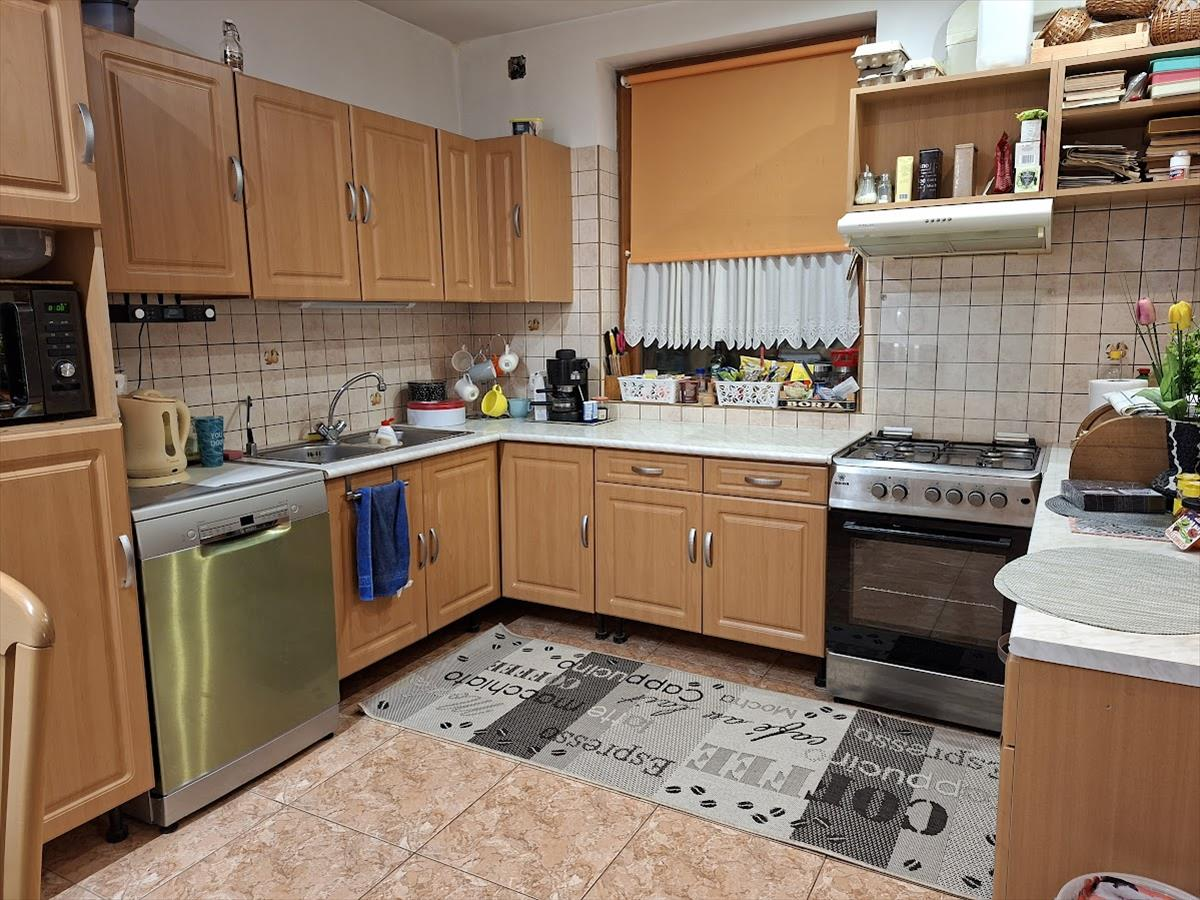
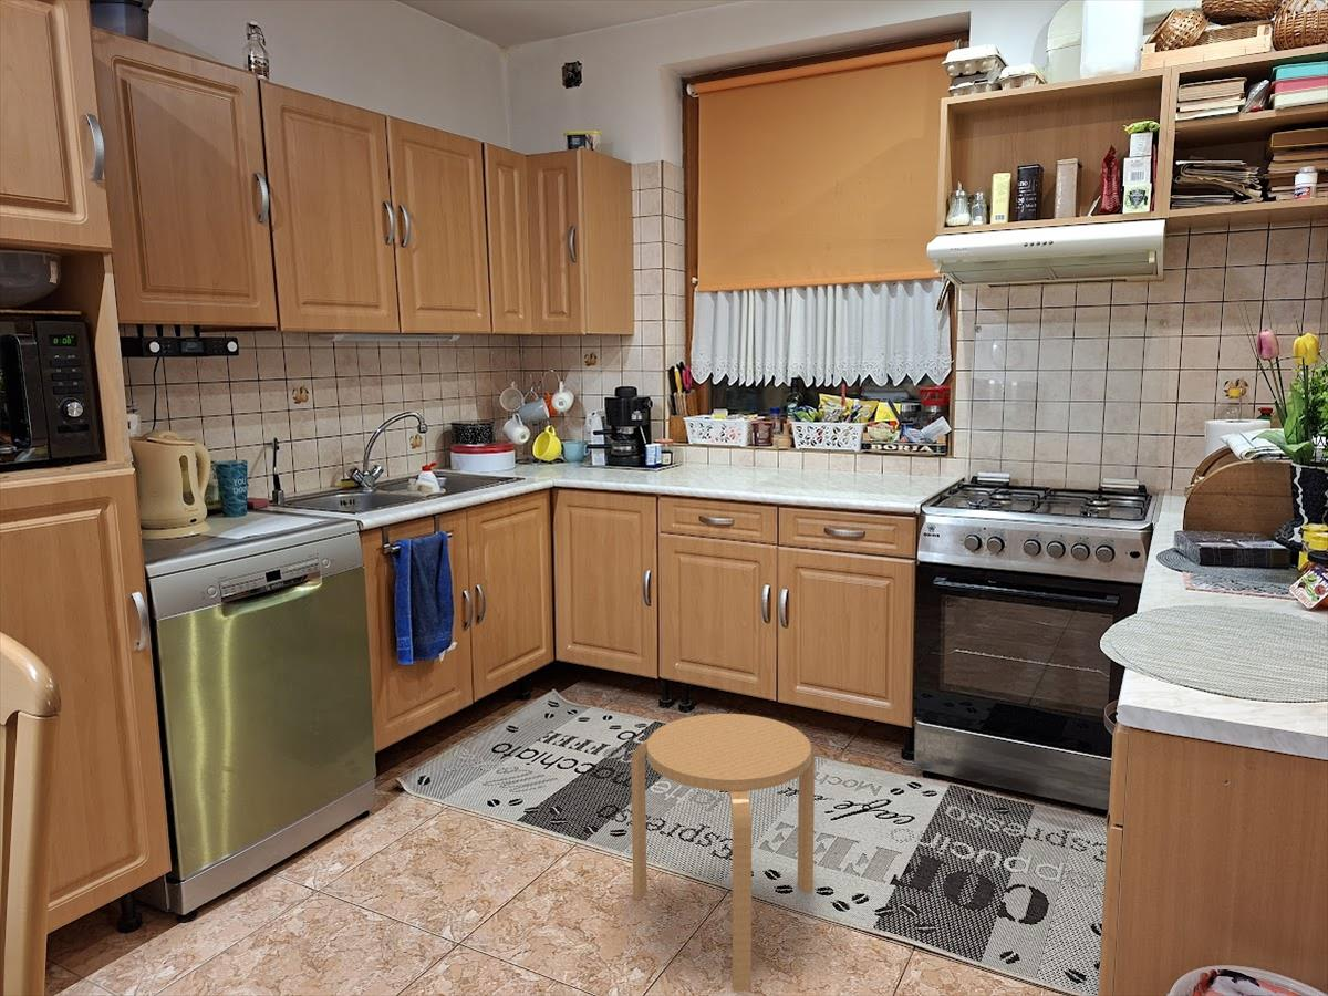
+ stool (738, 829)
